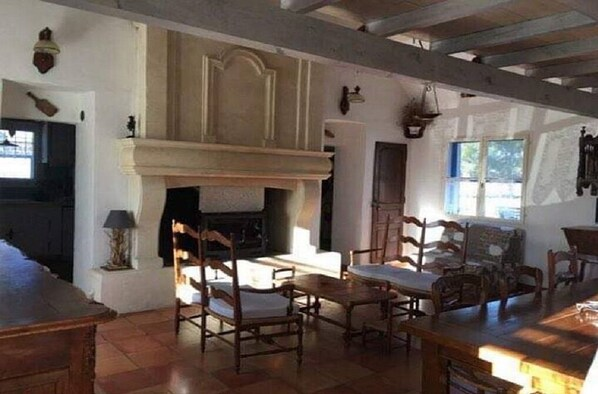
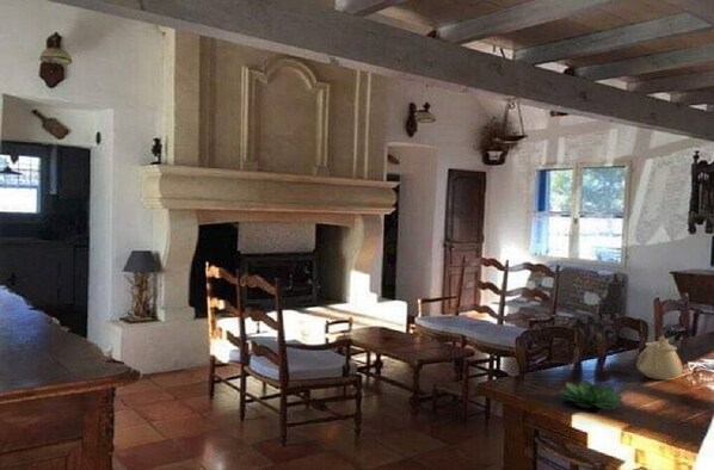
+ succulent plant (590, 394)
+ teapot (659, 355)
